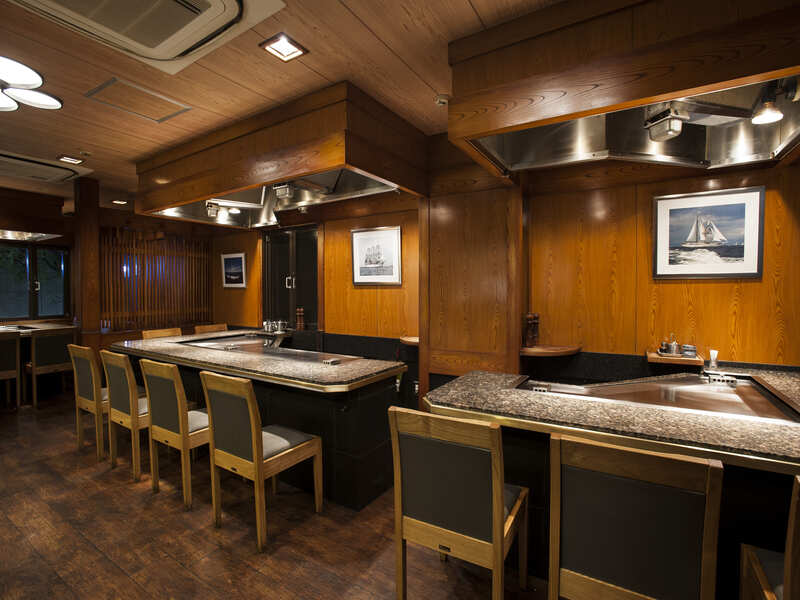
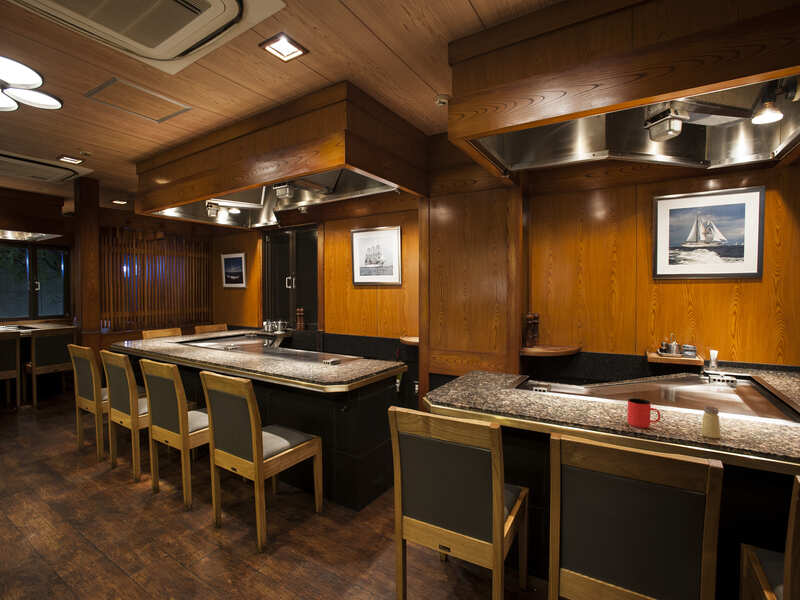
+ cup (643, 413)
+ saltshaker (710, 421)
